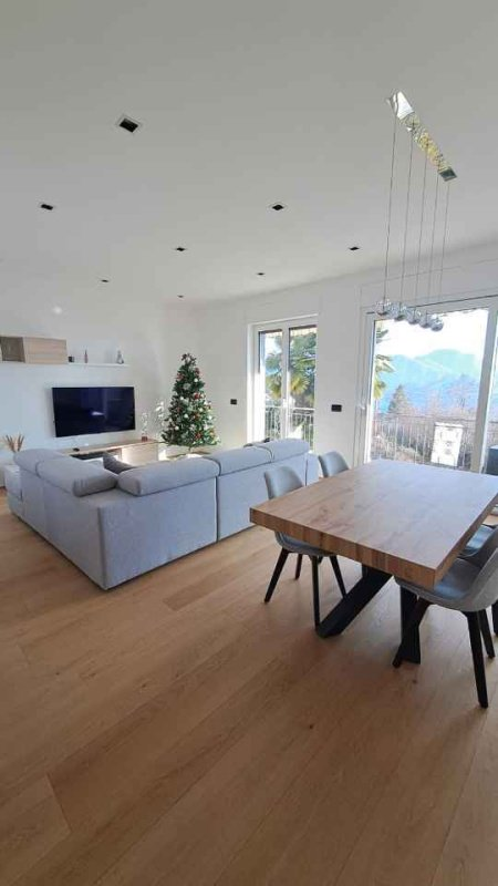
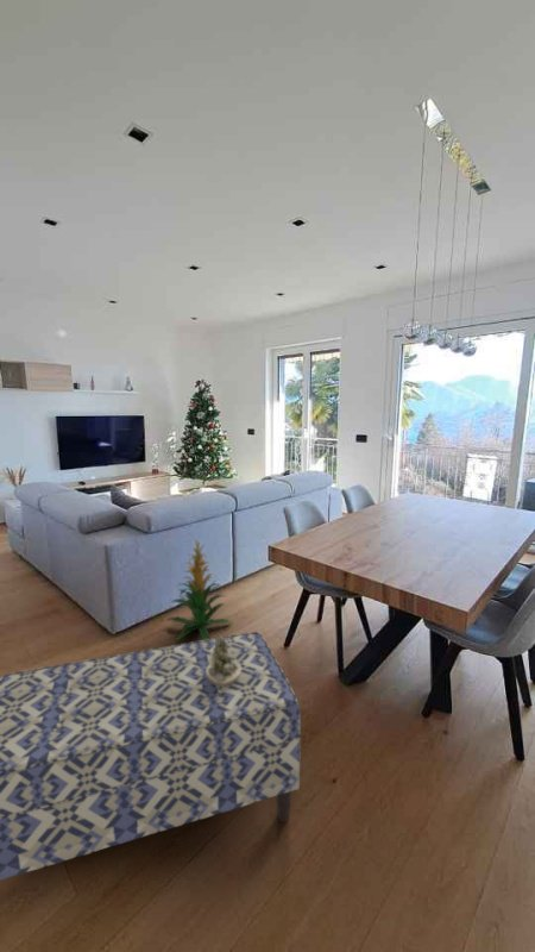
+ indoor plant (199, 585)
+ bench (146, 747)
+ succulent planter (222, 656)
